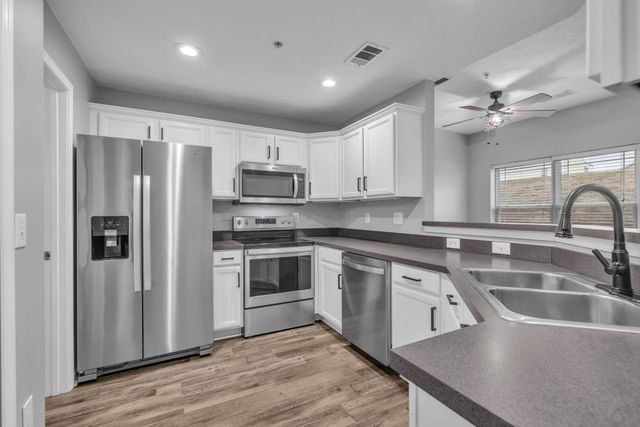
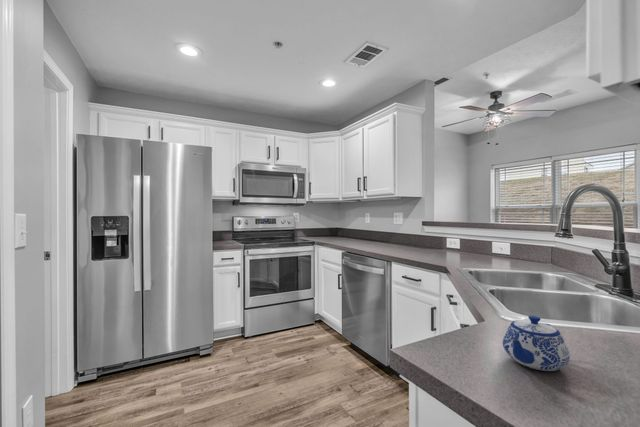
+ teapot (532, 340)
